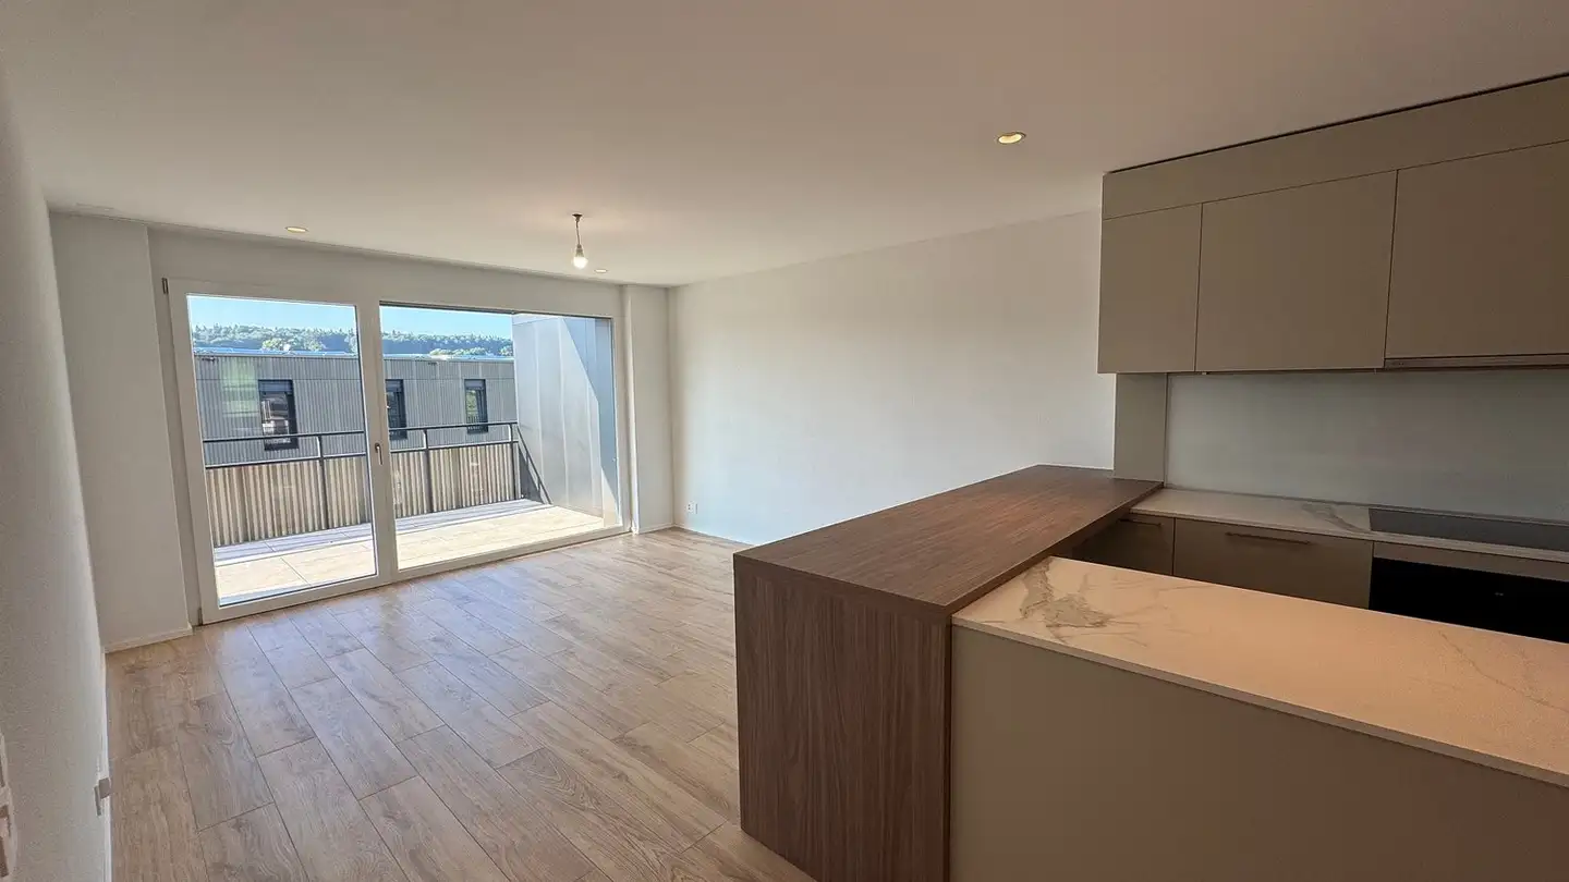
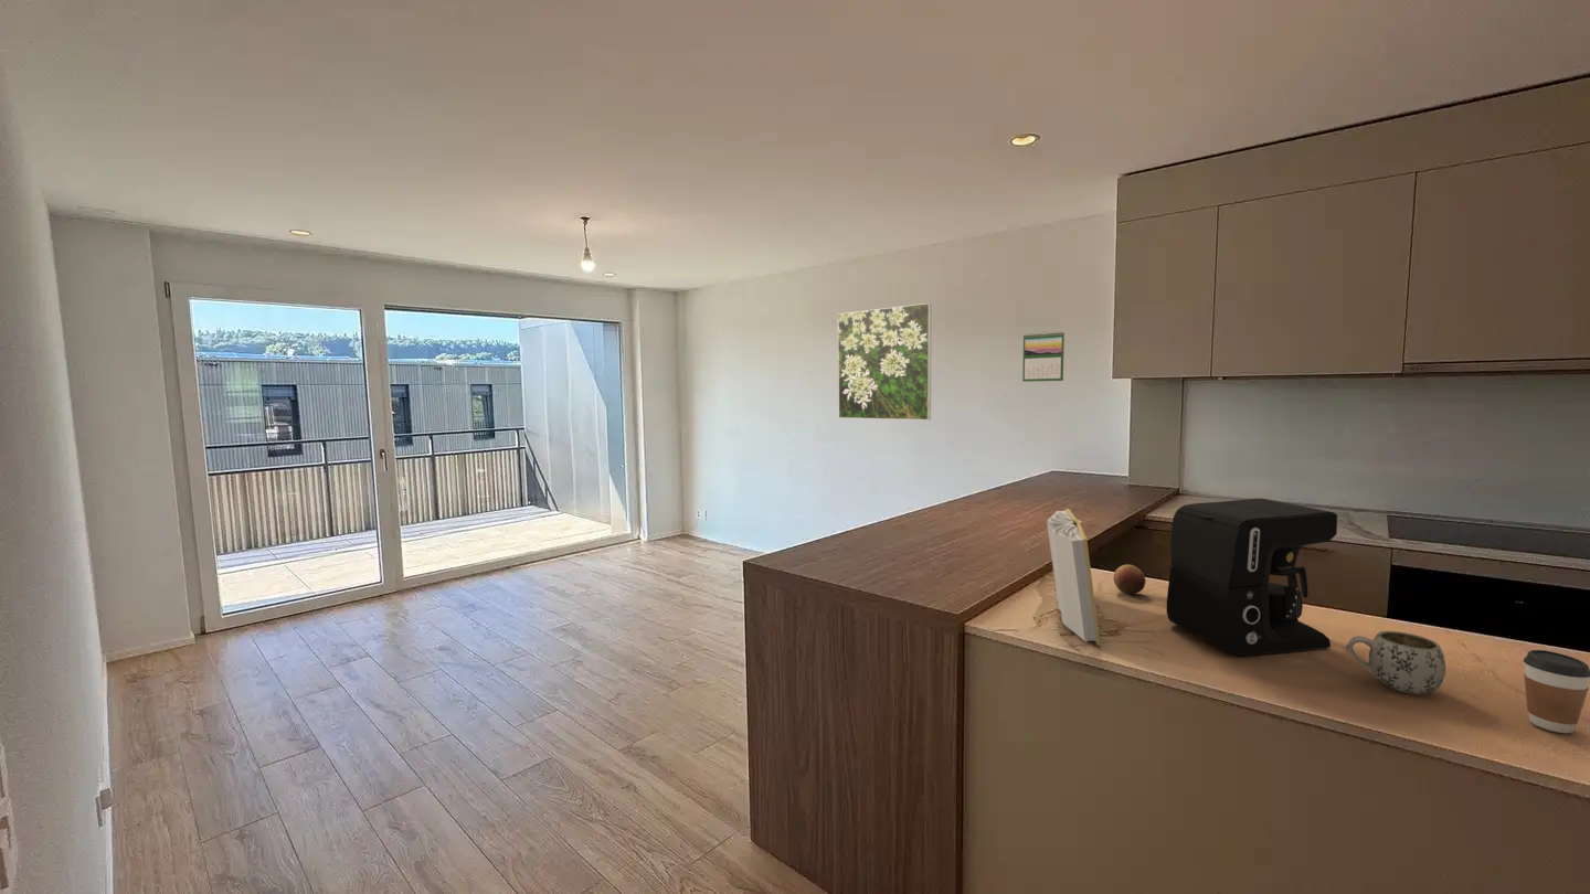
+ mug (1393, 661)
+ coffee cup (1554, 692)
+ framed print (881, 364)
+ book (1077, 568)
+ apple (1128, 579)
+ coffee maker (1254, 572)
+ calendar (1042, 356)
